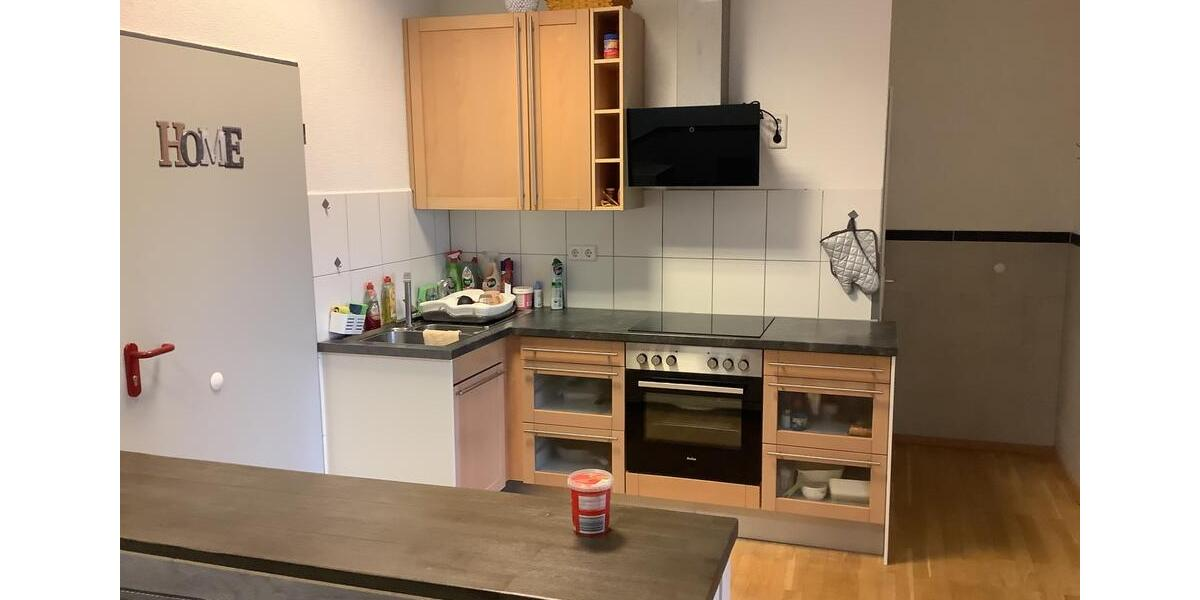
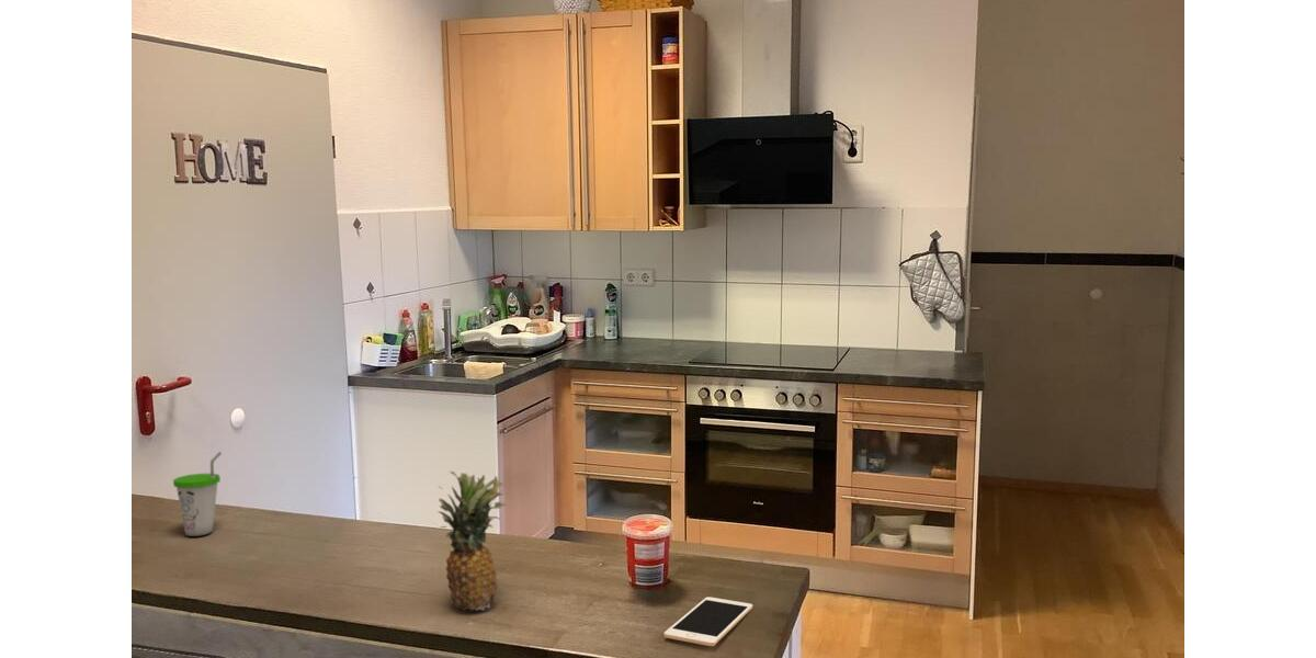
+ cell phone (710, 620)
+ cup (196, 492)
+ fruit (477, 541)
